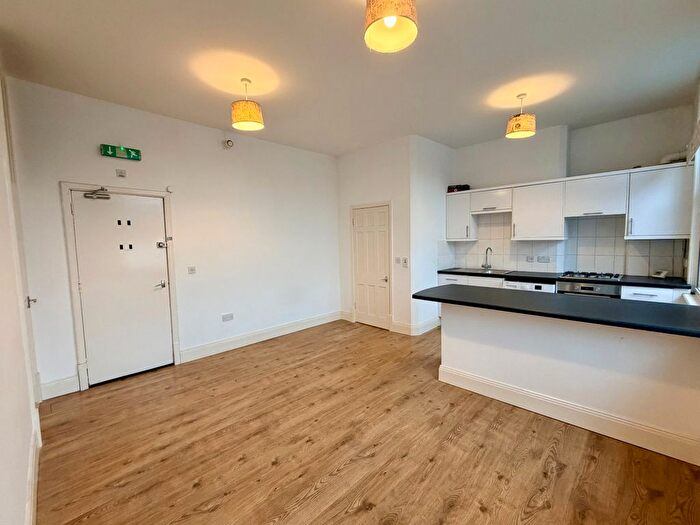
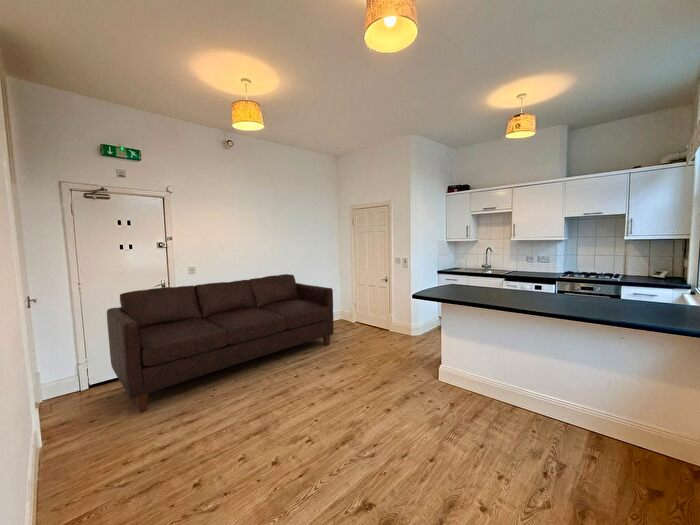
+ sofa (238, 322)
